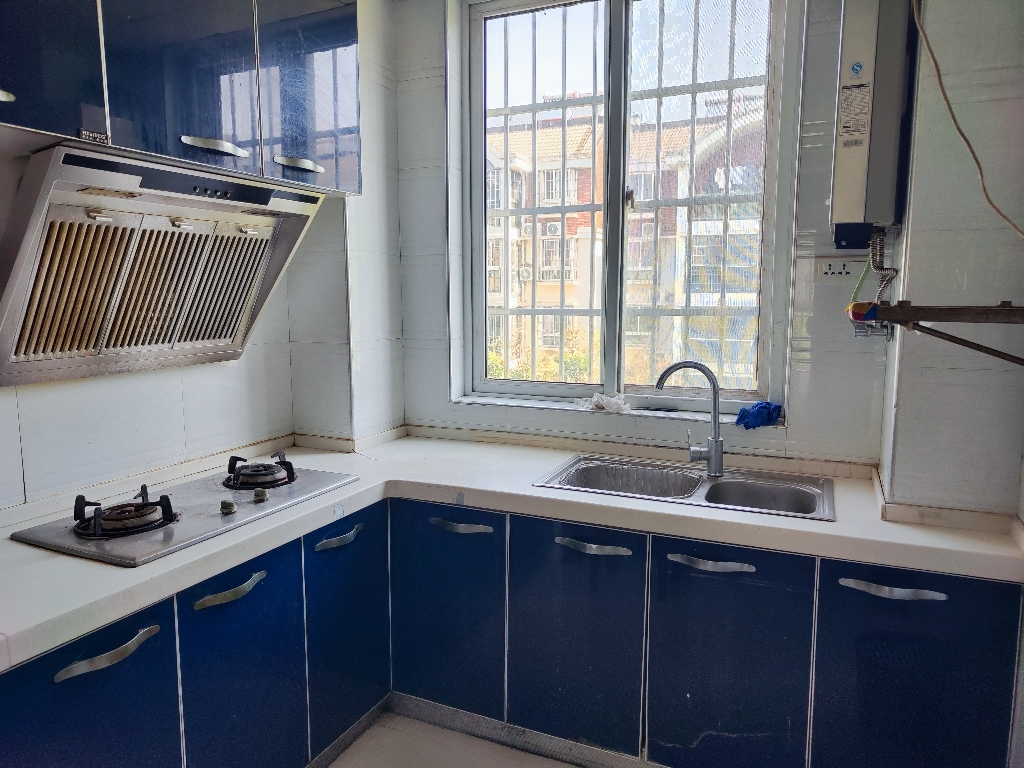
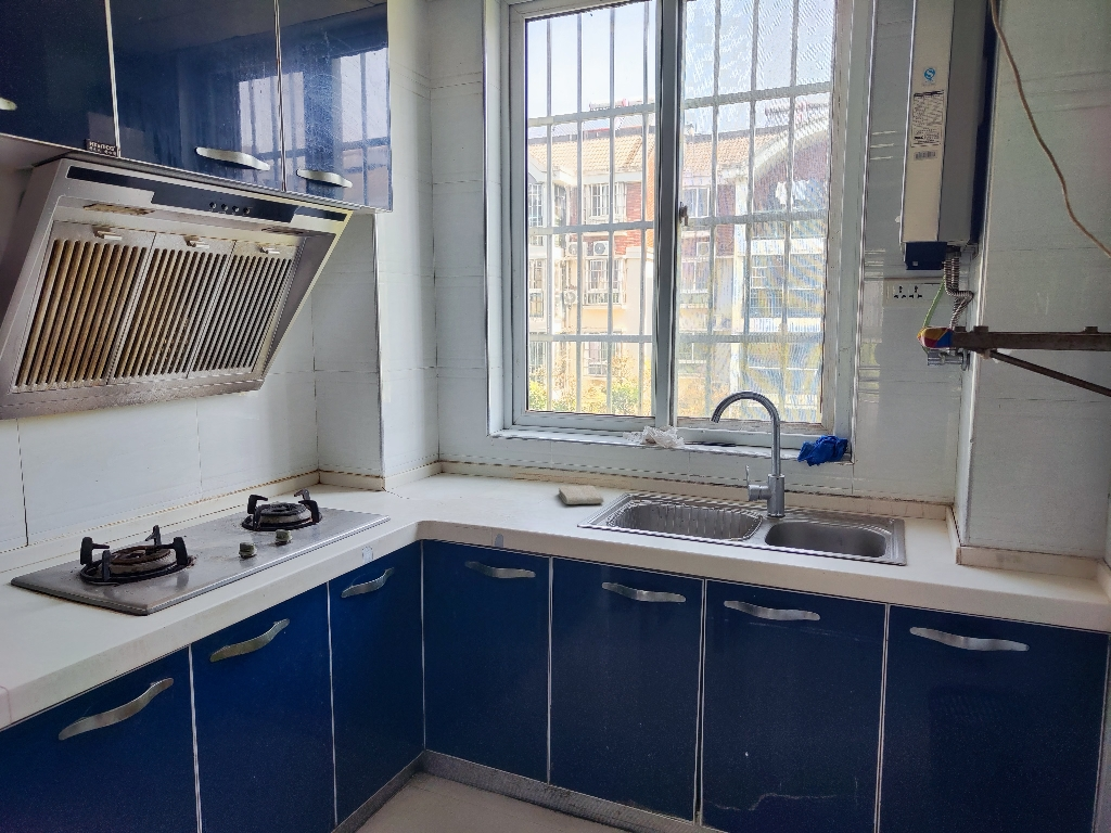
+ washcloth (579, 494)
